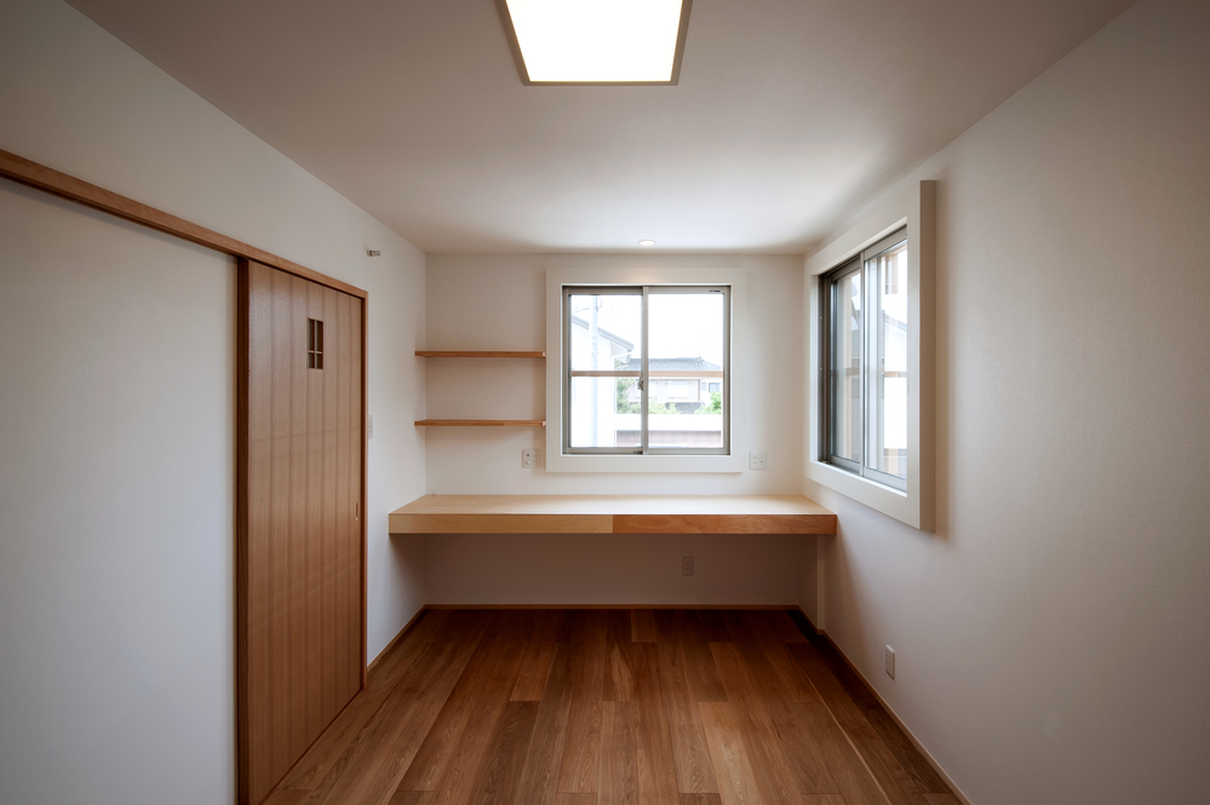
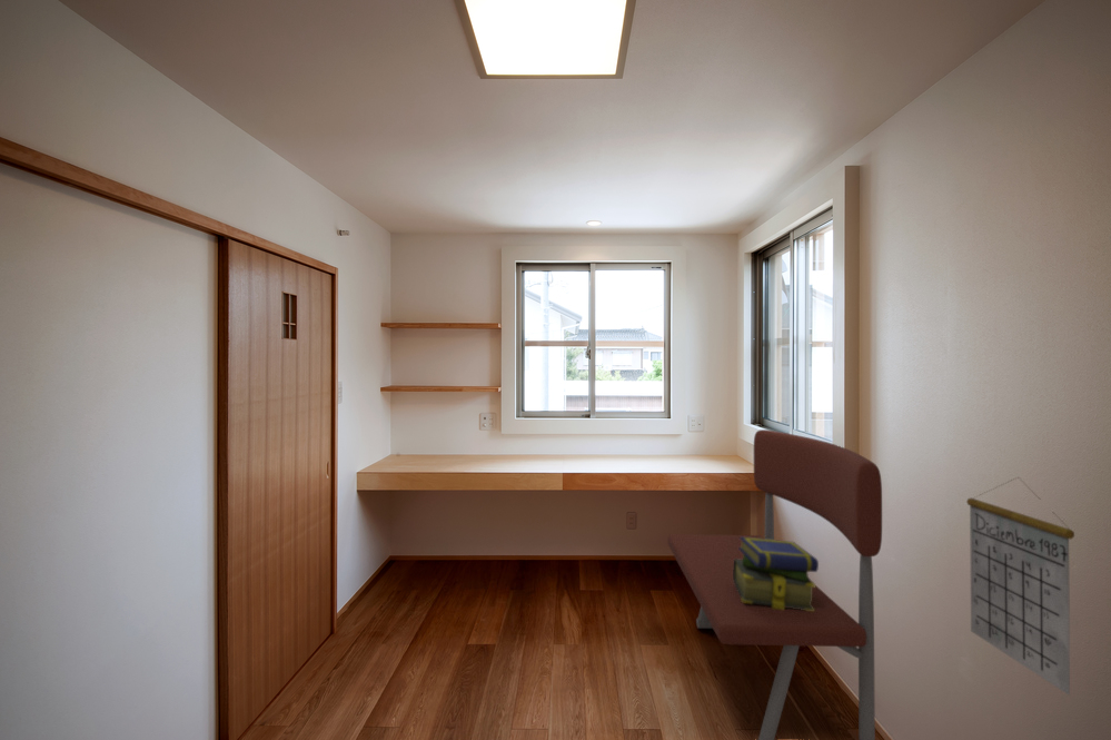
+ calendar (1014, 568)
+ stack of books (773, 569)
+ bench (743, 556)
